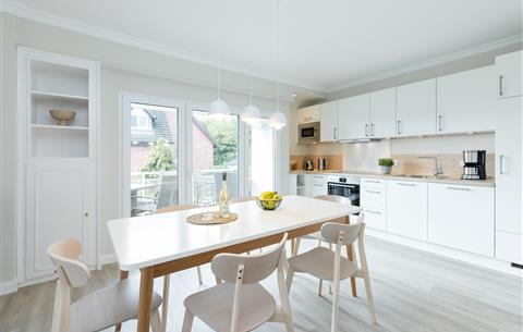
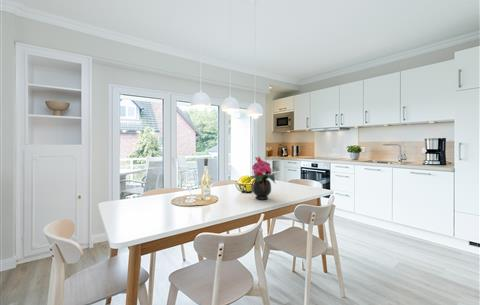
+ potted flower (264, 177)
